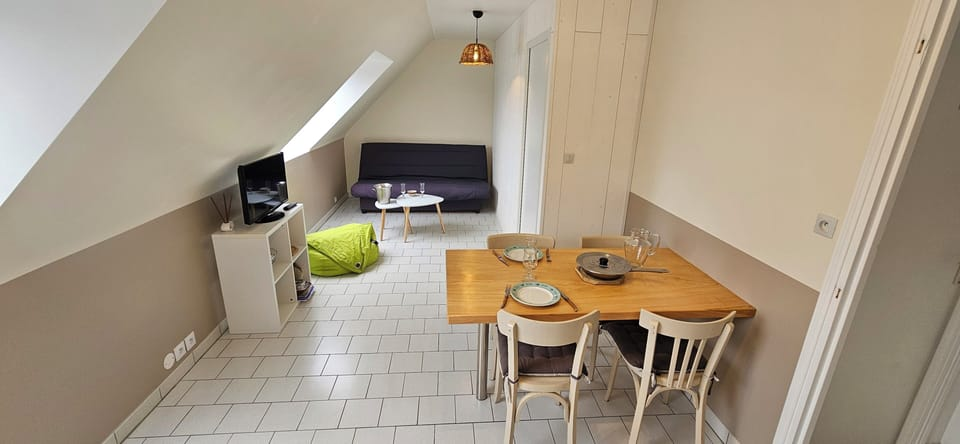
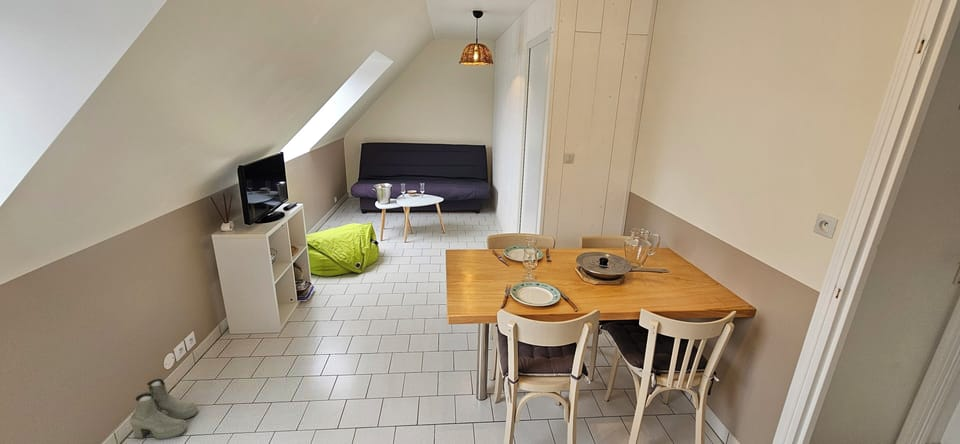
+ boots (163, 406)
